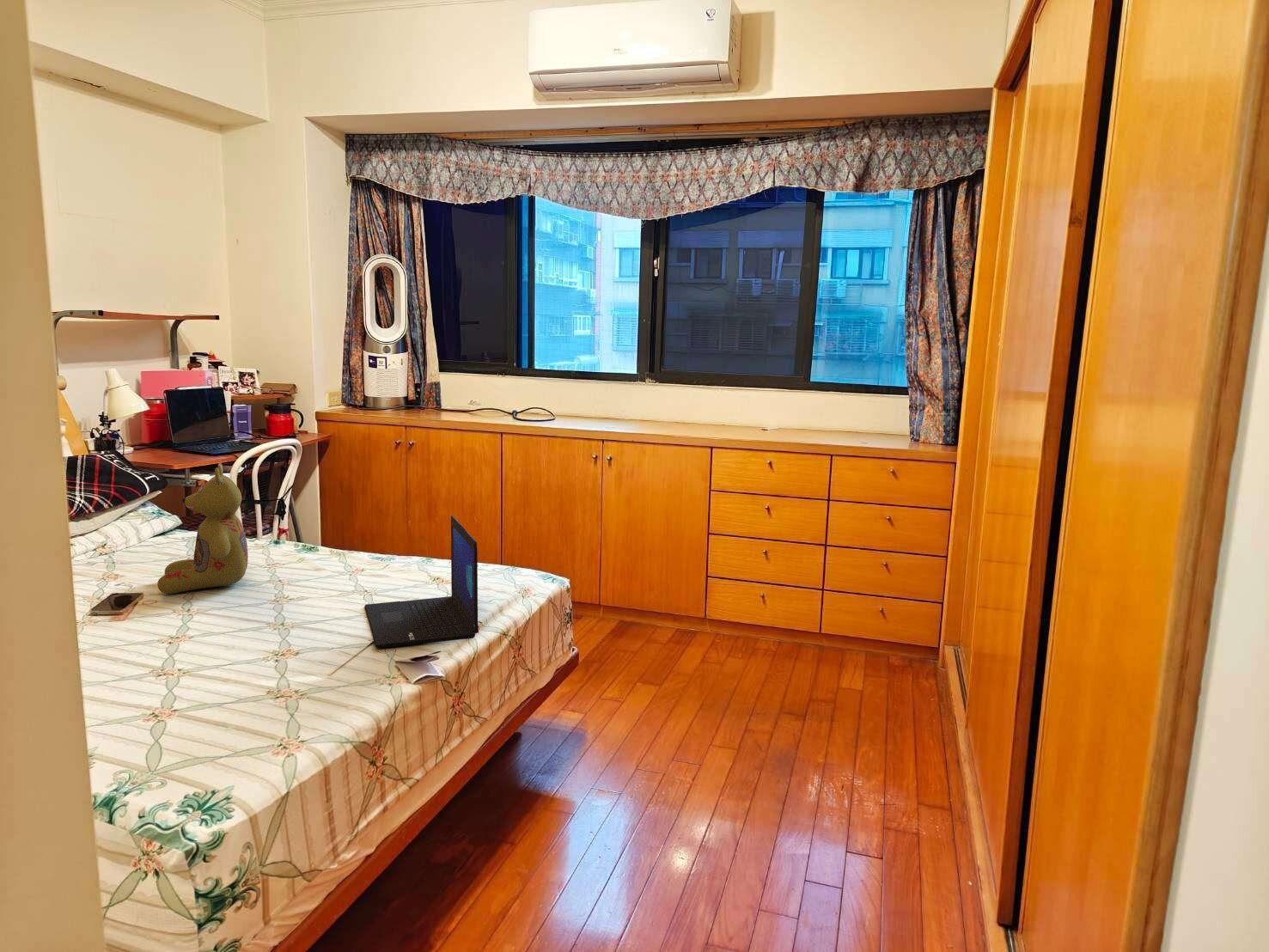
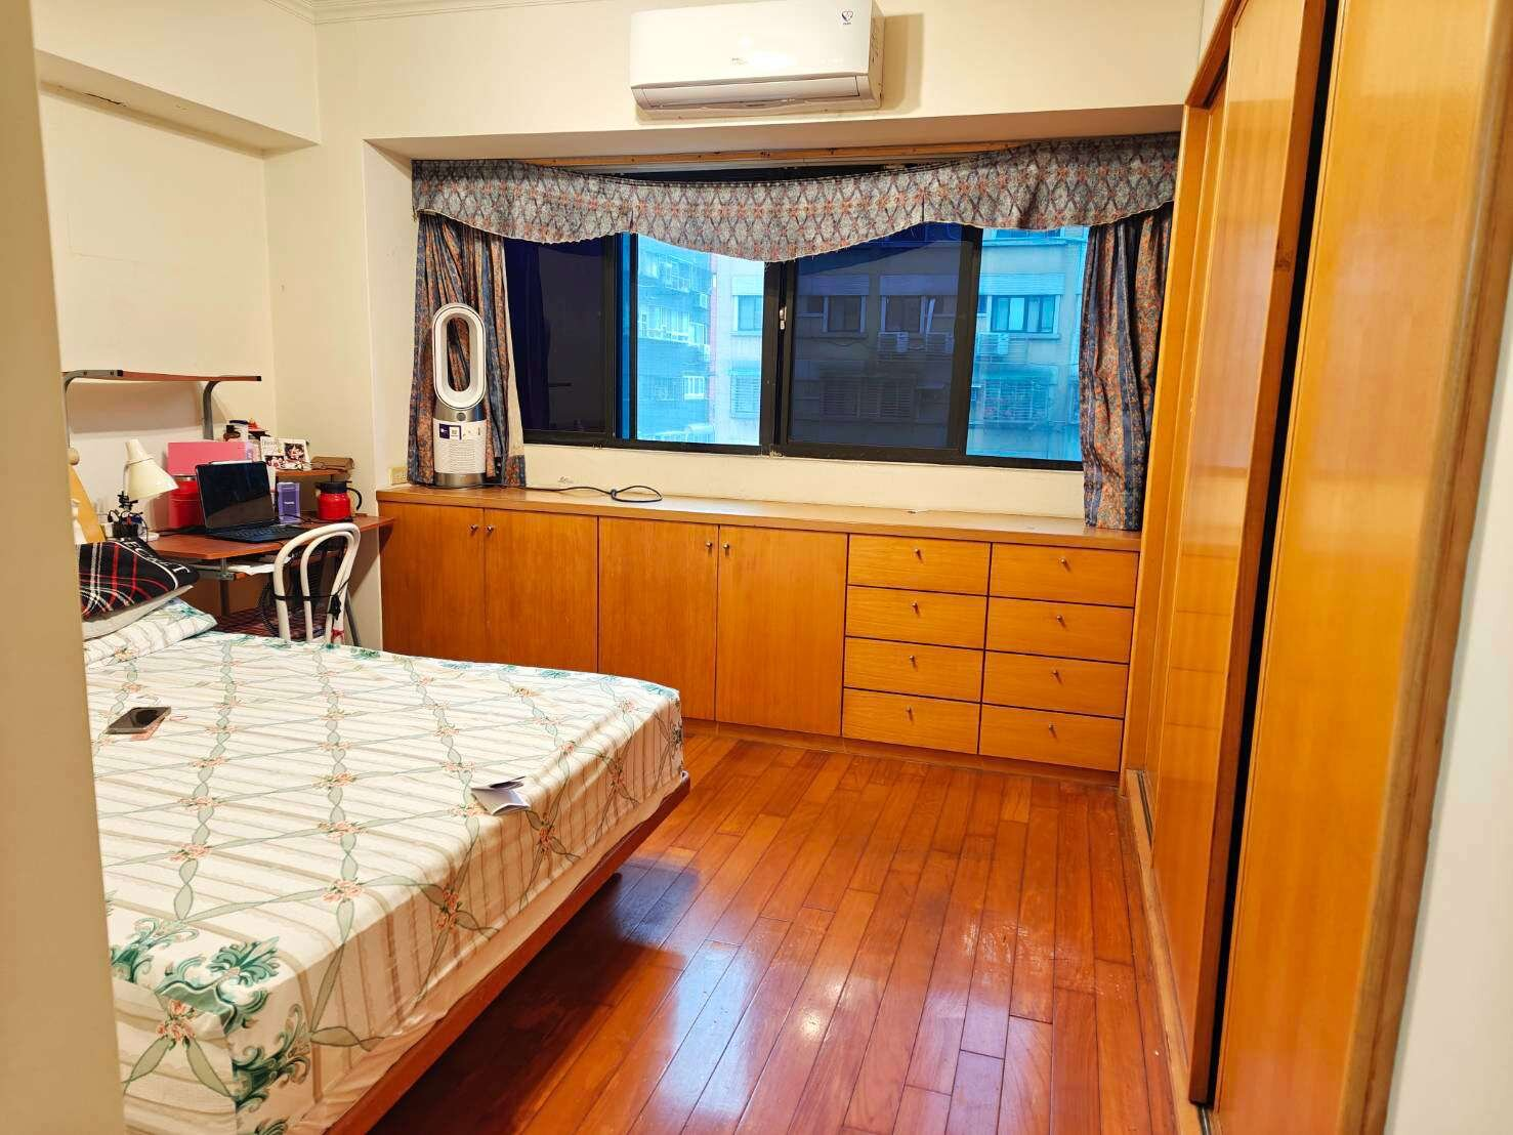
- stuffed bear (203, 526)
- laptop (422, 599)
